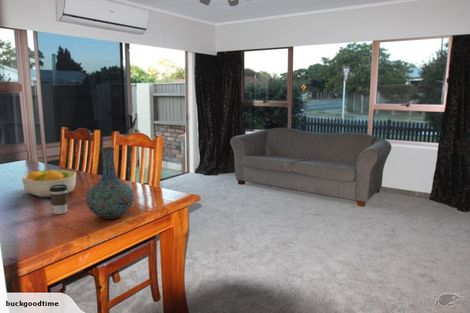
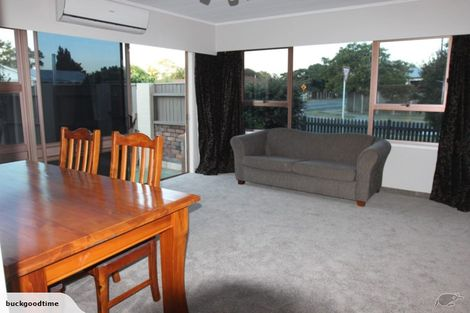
- vase (109, 182)
- coffee cup (59, 199)
- fruit bowl (50, 179)
